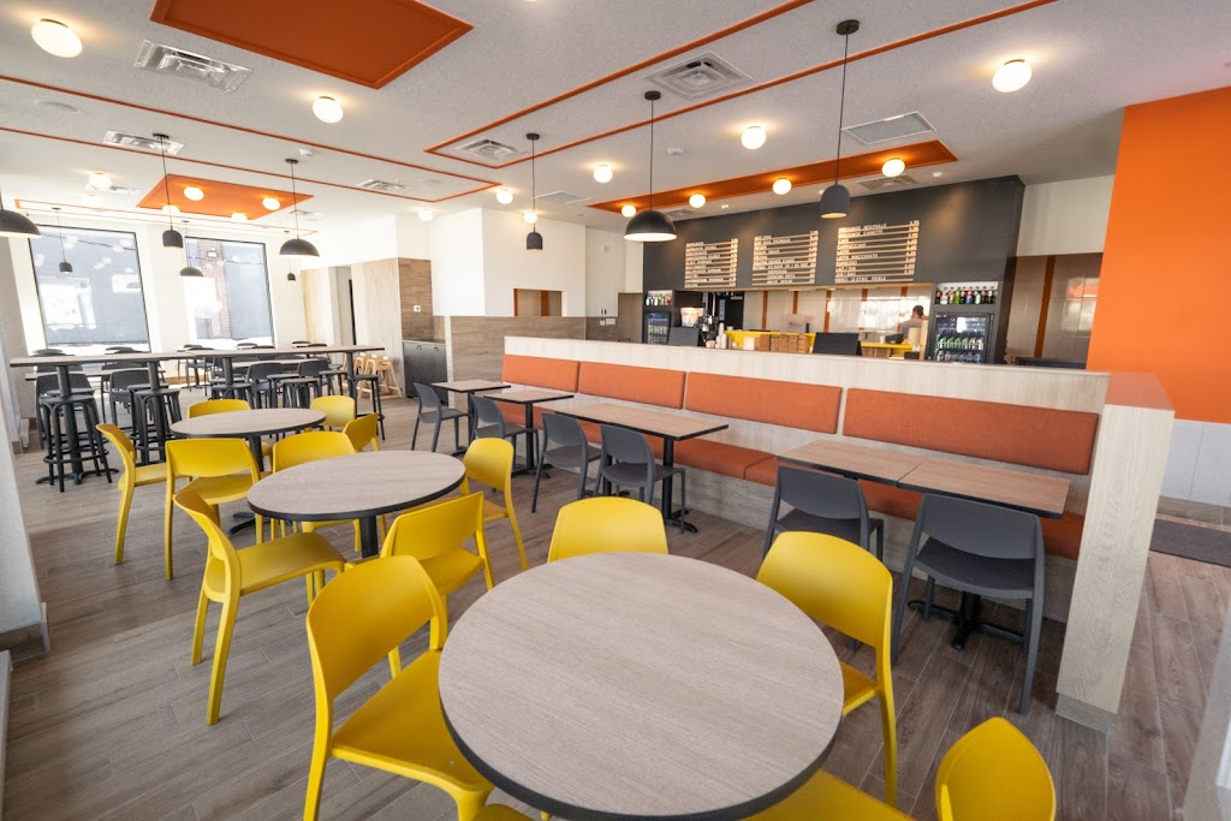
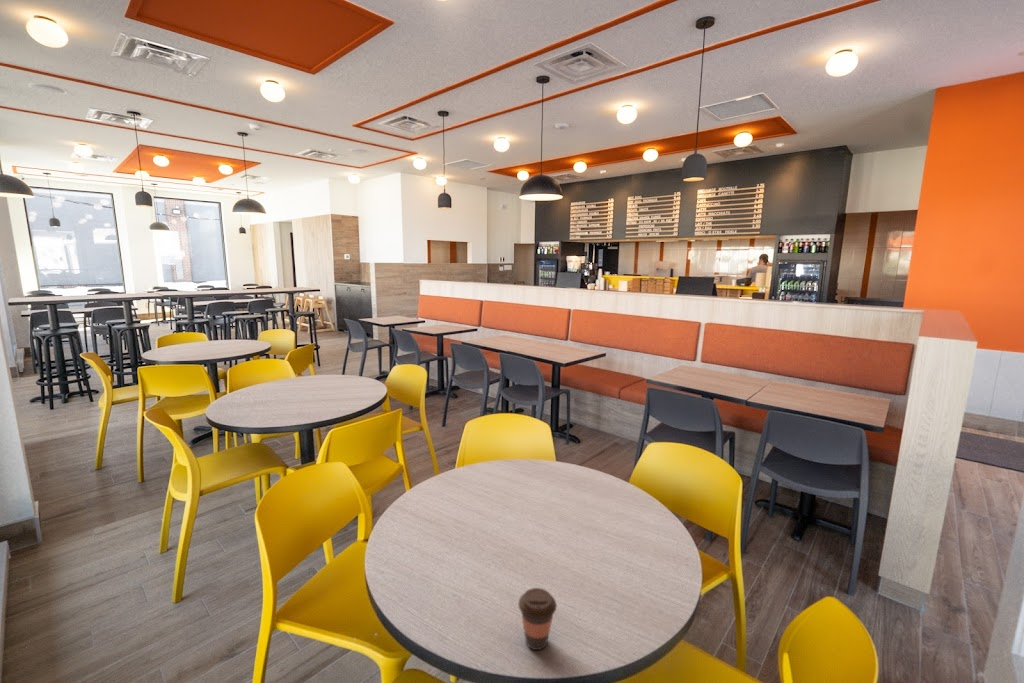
+ coffee cup (537, 619)
